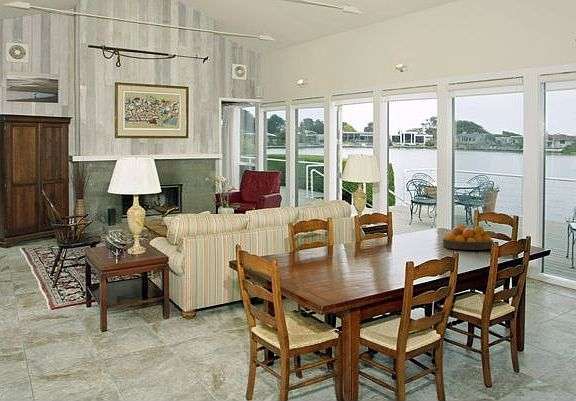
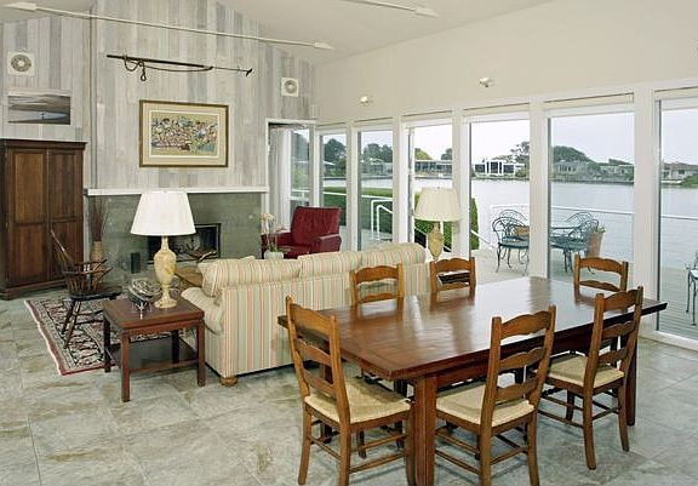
- fruit bowl (467, 236)
